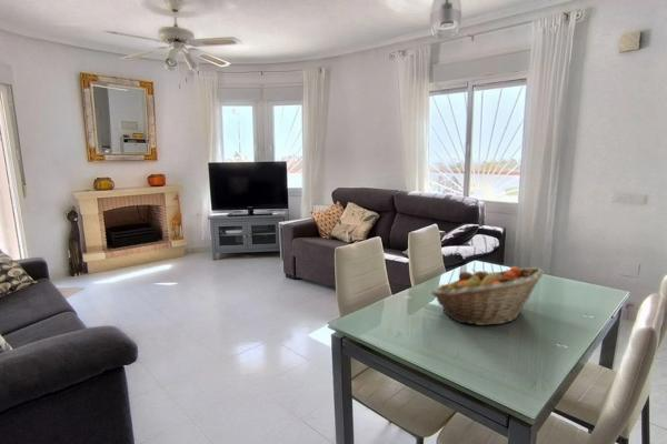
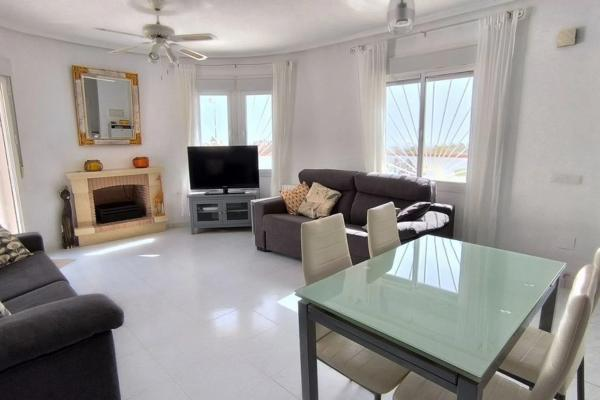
- fruit basket (486, 290)
